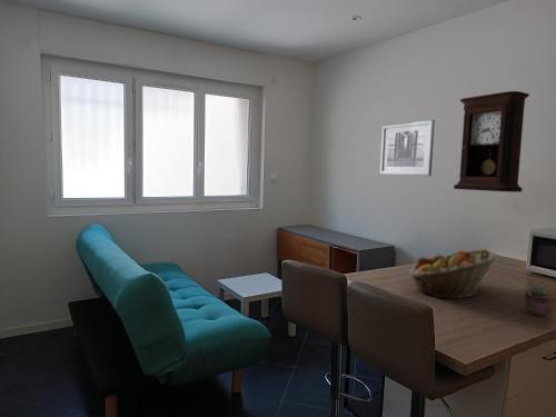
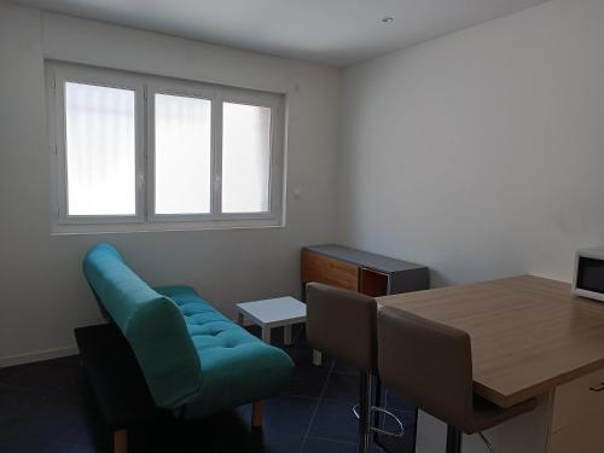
- fruit basket (450, 269)
- pendulum clock (487, 143)
- potted succulent (536, 299)
- wall art (405, 149)
